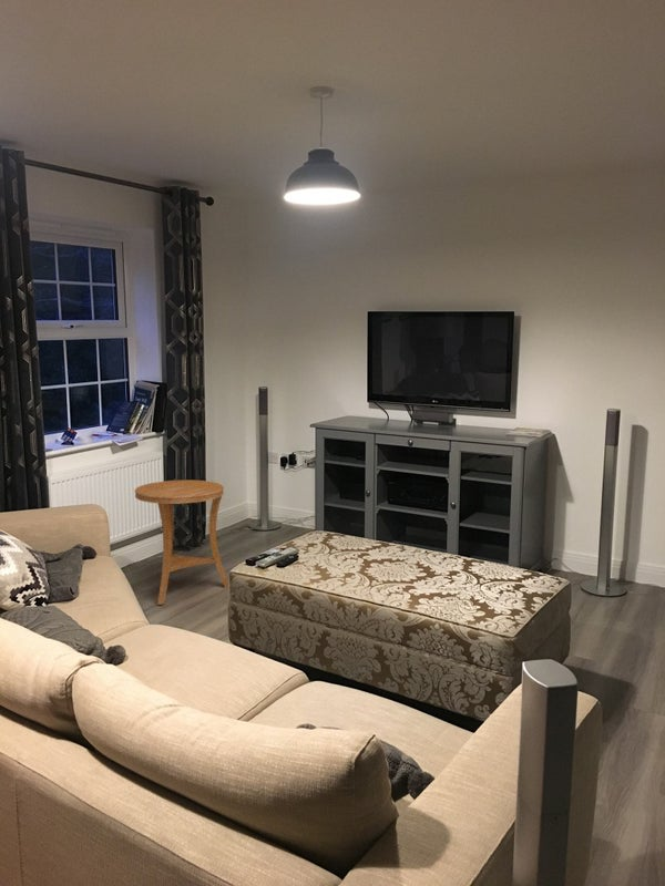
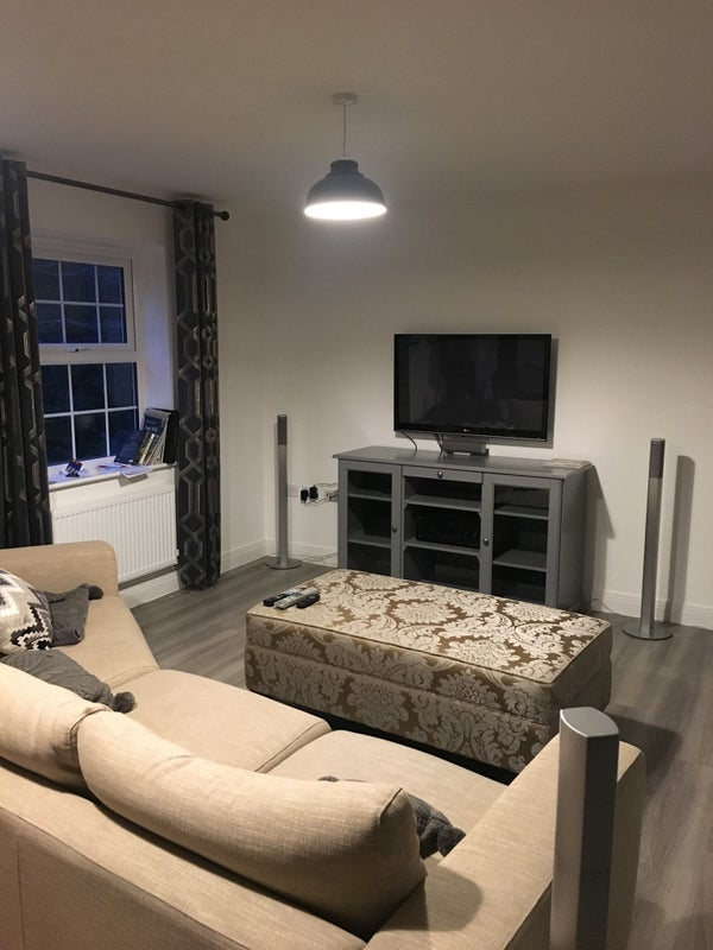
- side table (173, 536)
